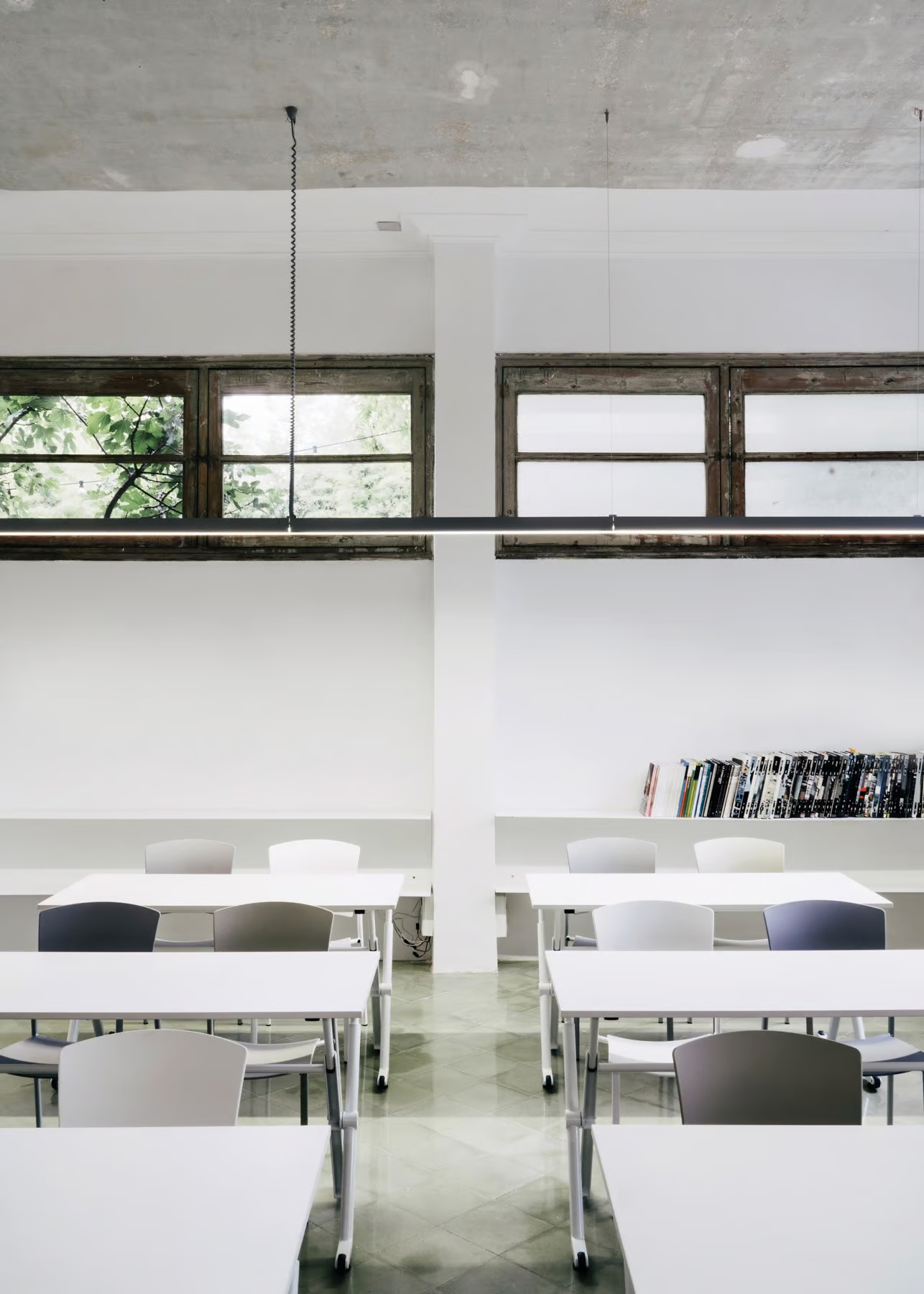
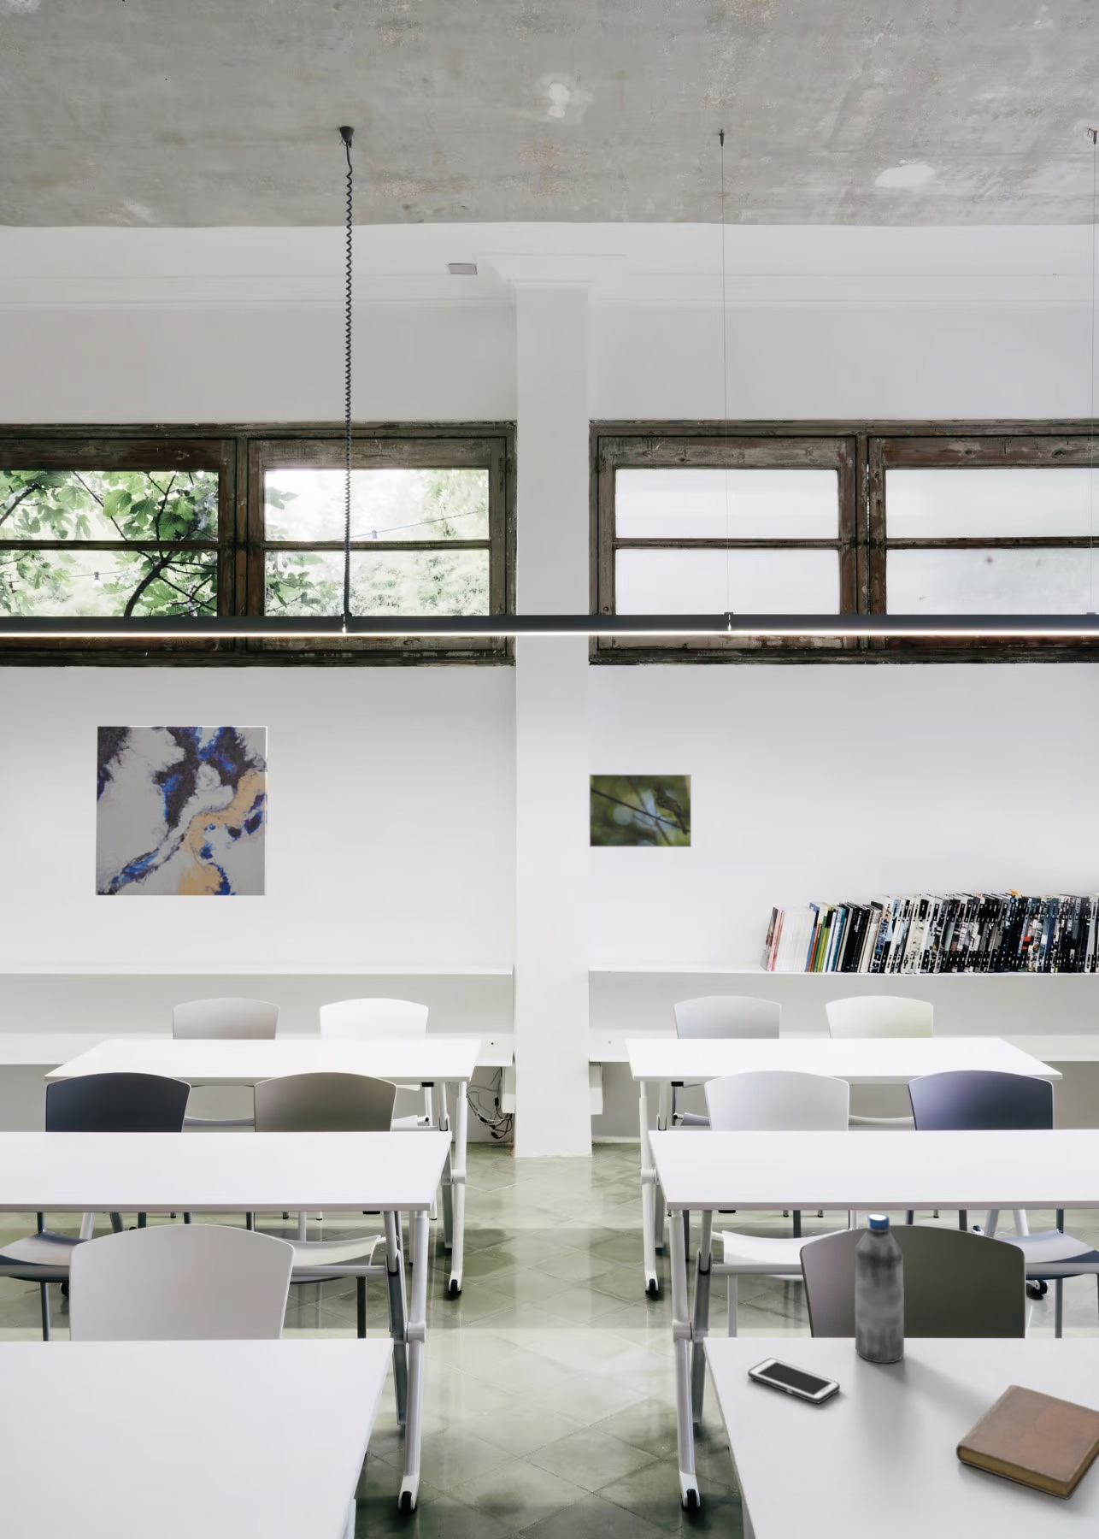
+ wall art (181, 811)
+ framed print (639, 811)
+ notebook (1037, 1437)
+ water bottle (879, 1284)
+ cell phone (793, 1380)
